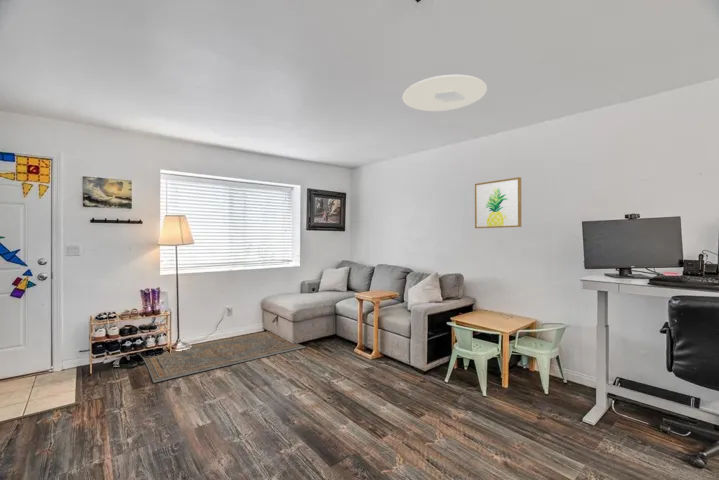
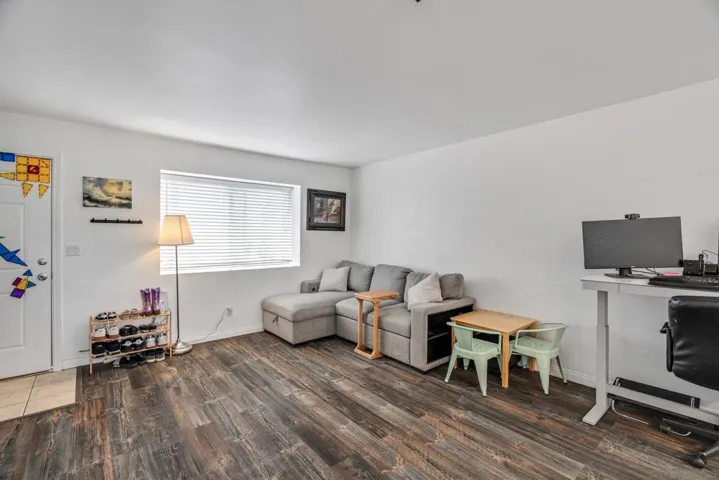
- rug (225, 350)
- ceiling light (443, 91)
- wall art (496, 204)
